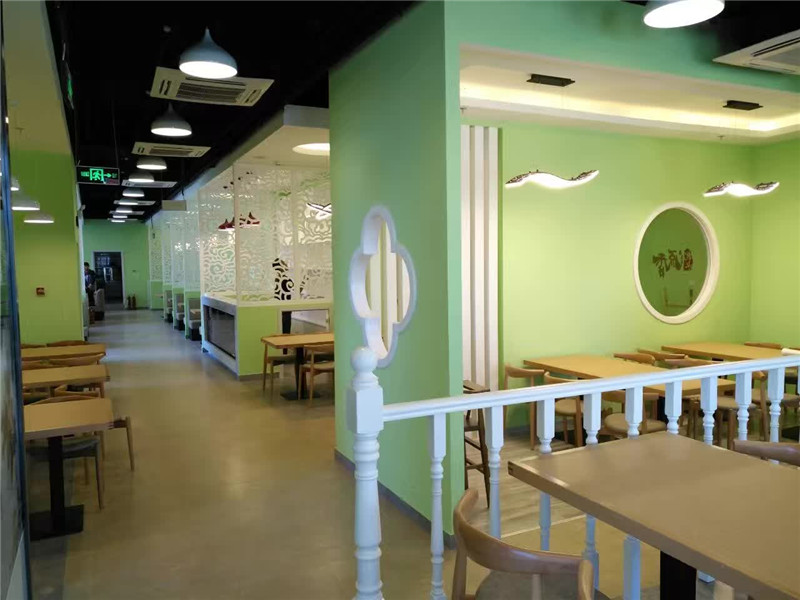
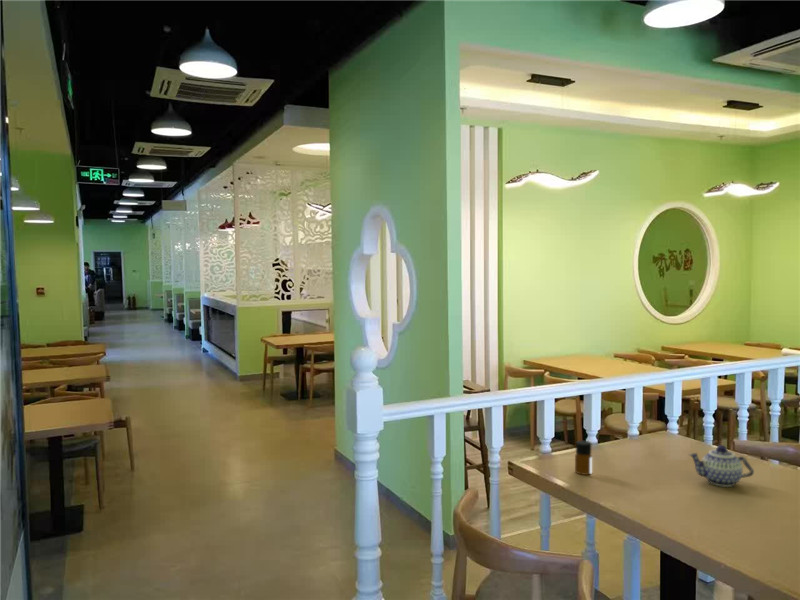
+ bottle (583, 457)
+ teapot (720, 464)
